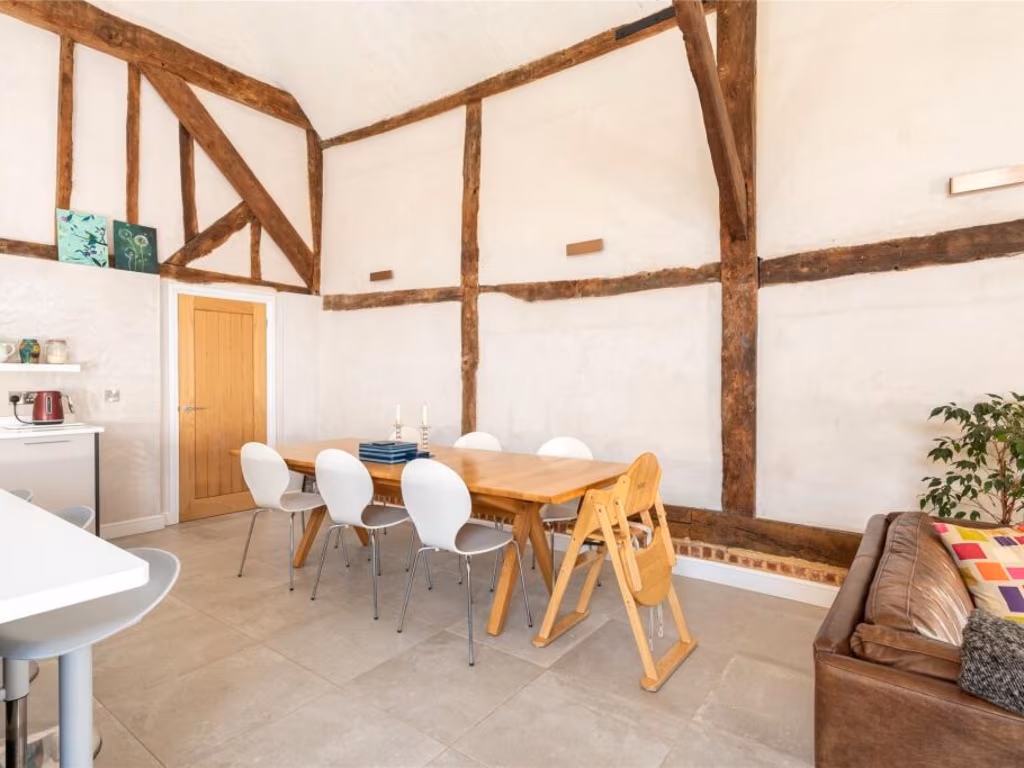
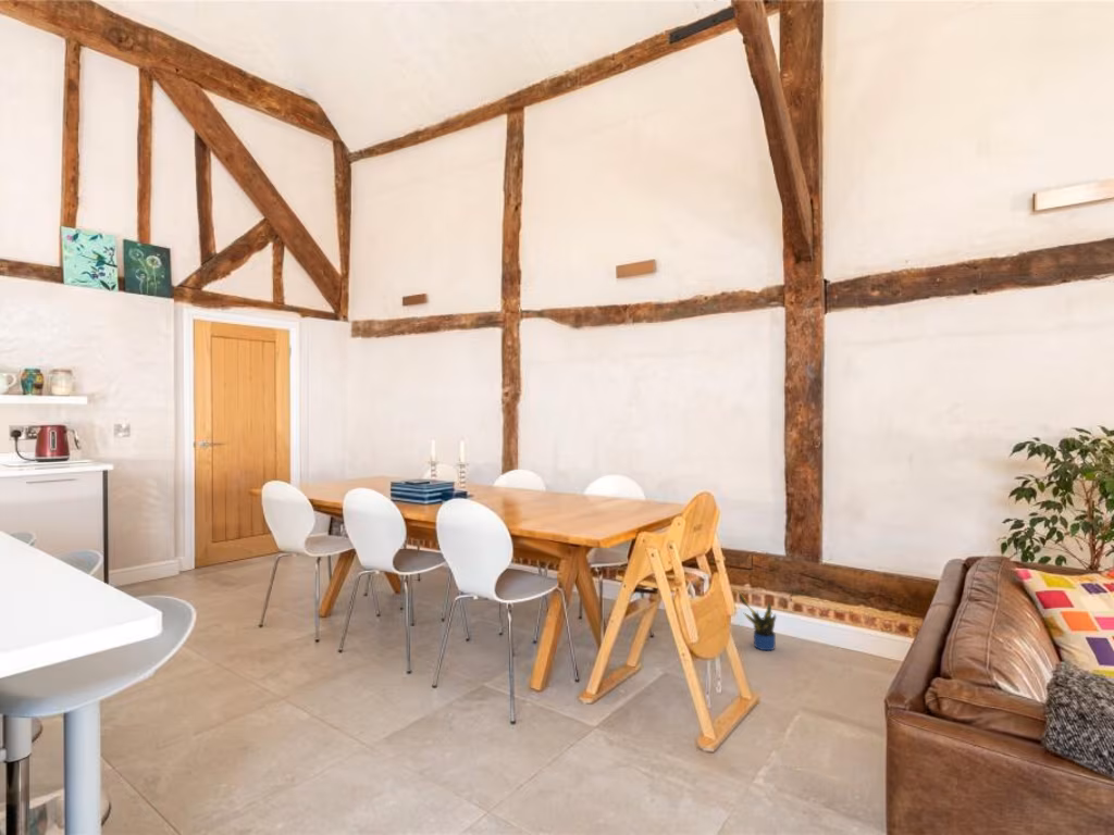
+ potted plant (758, 621)
